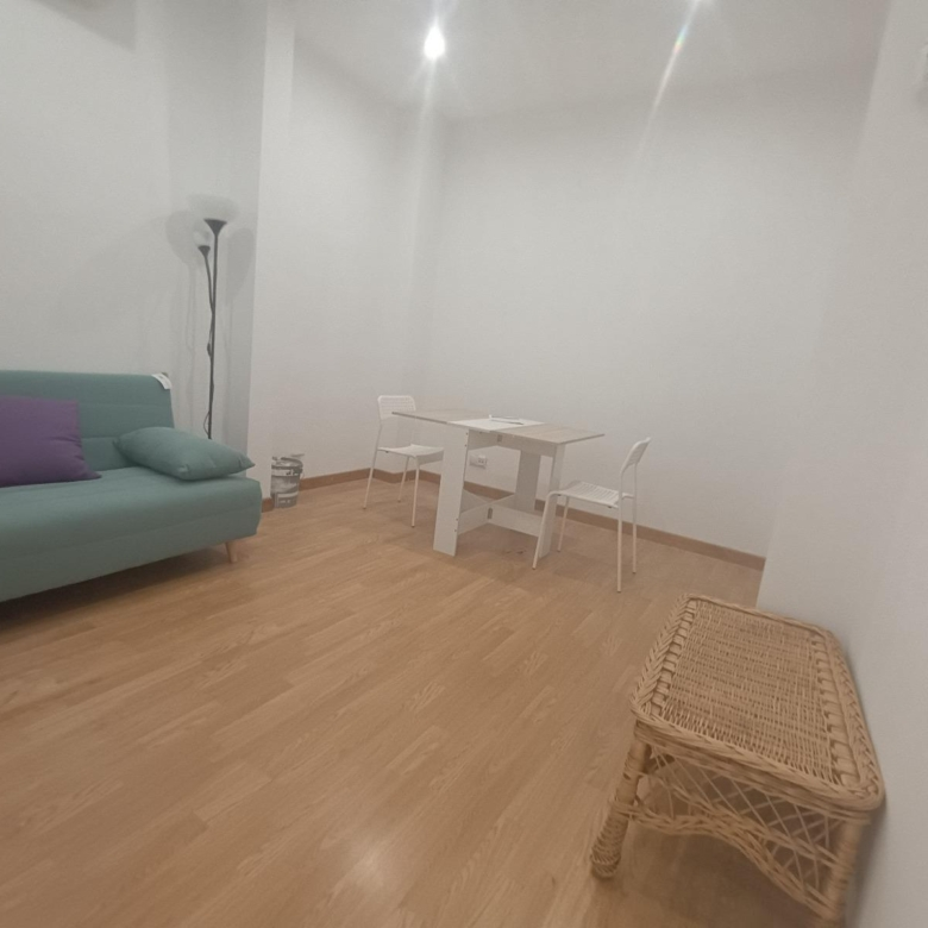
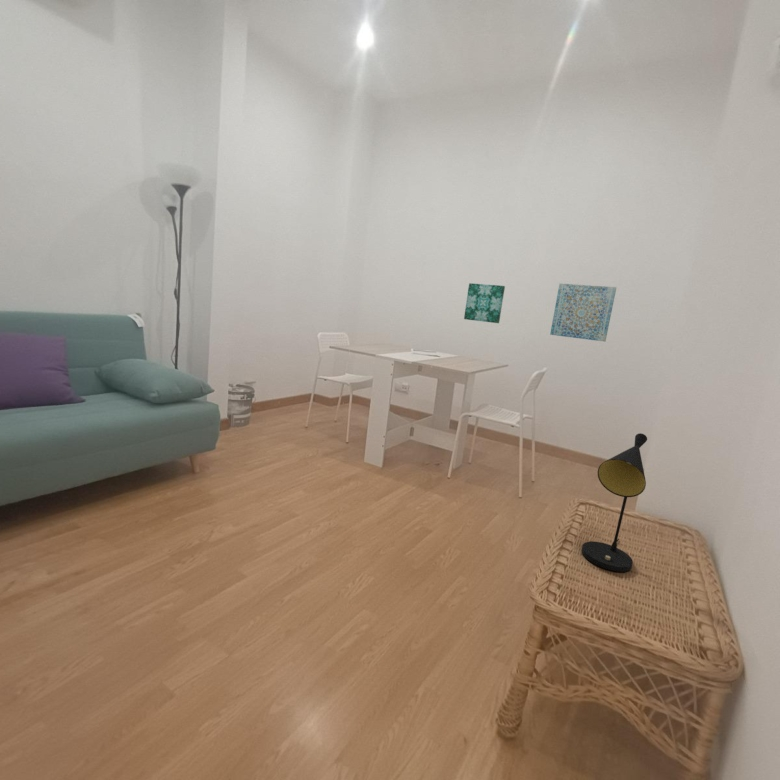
+ wall art (484, 303)
+ table lamp (620, 495)
+ wall art (582, 312)
